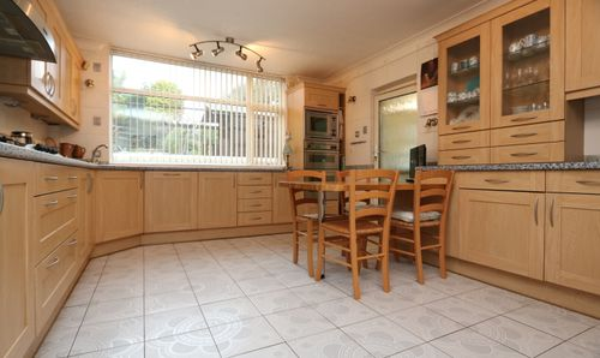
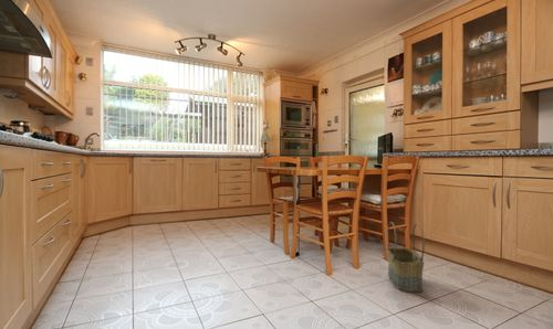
+ basket (404, 252)
